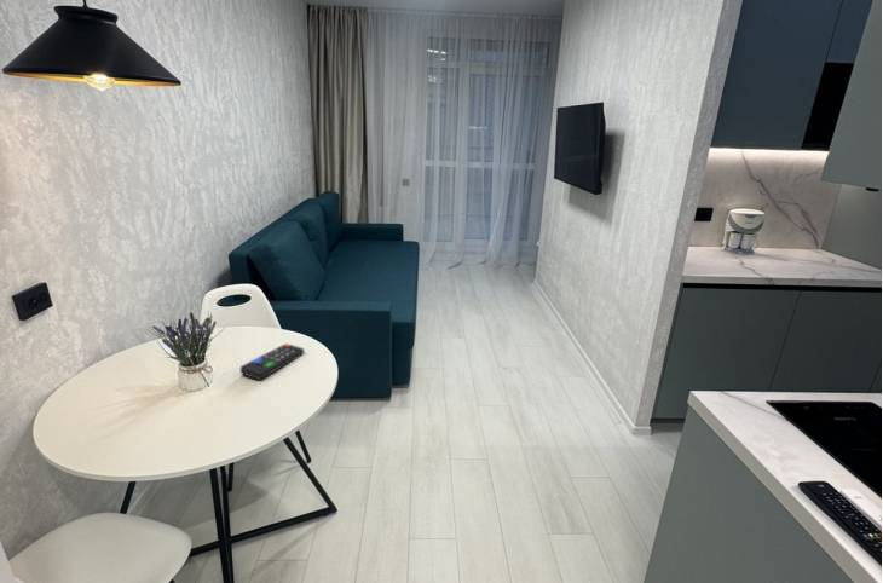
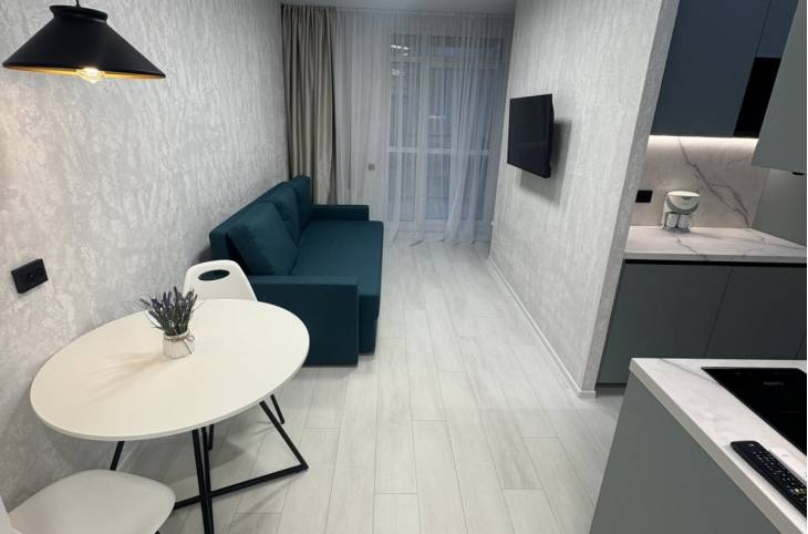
- remote control (273, 359)
